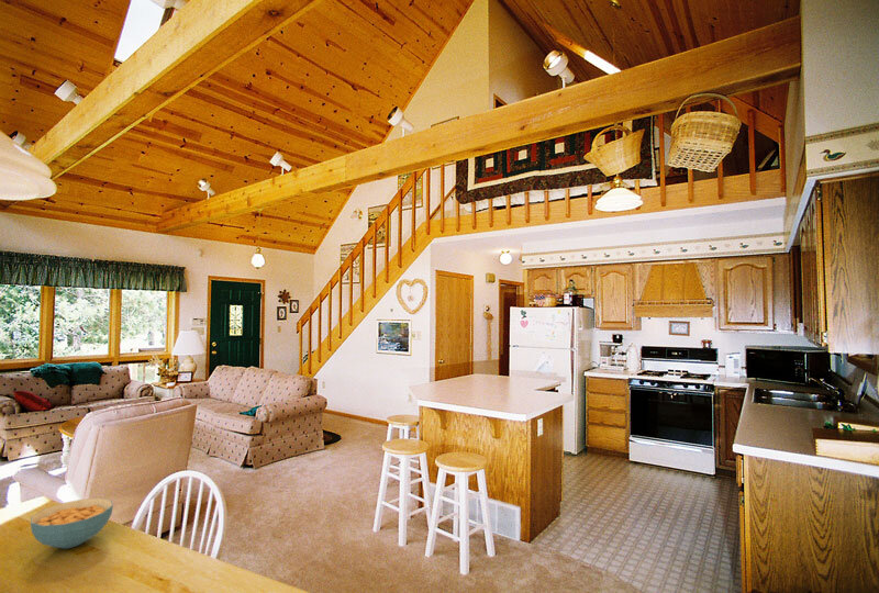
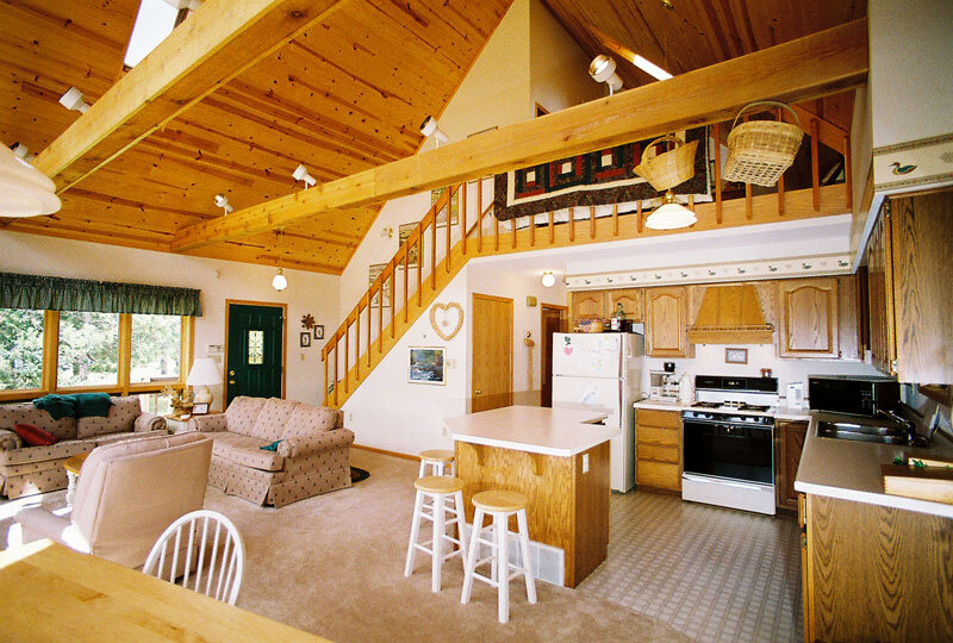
- cereal bowl (73, 527)
